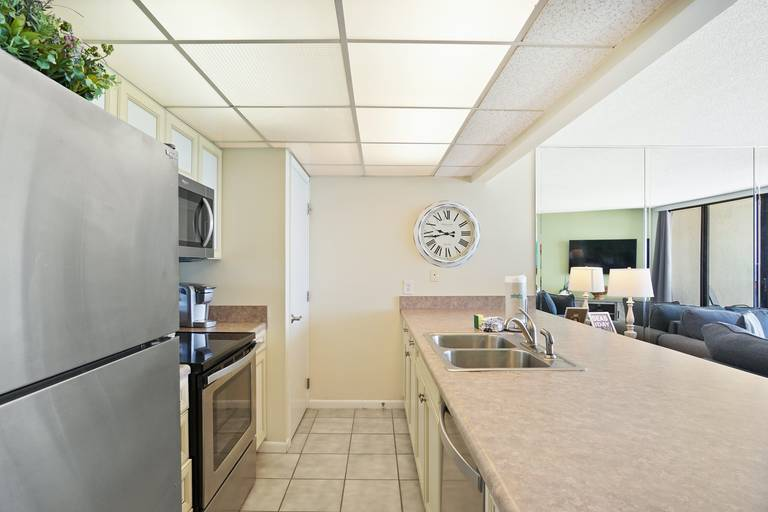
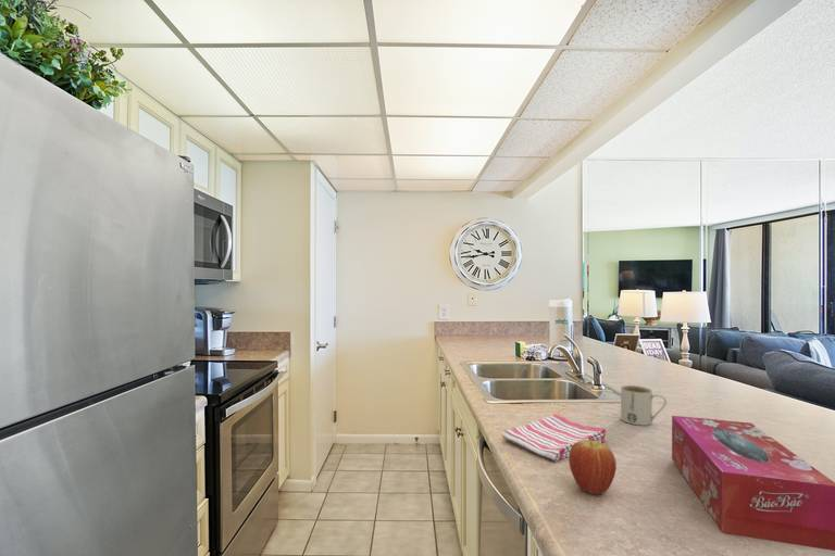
+ mug (643, 405)
+ fruit (591, 464)
+ dish towel (553, 433)
+ tissue box (738, 469)
